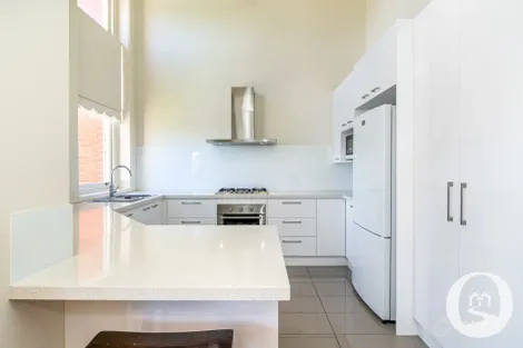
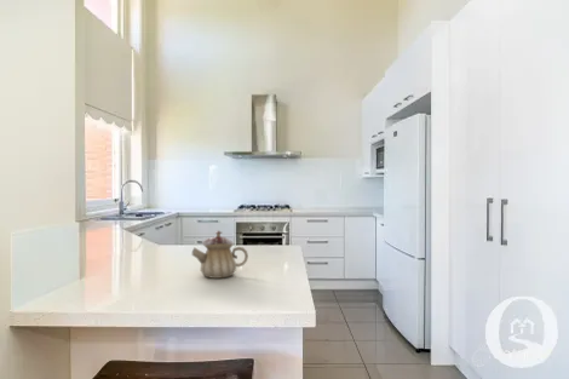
+ teapot (220, 252)
